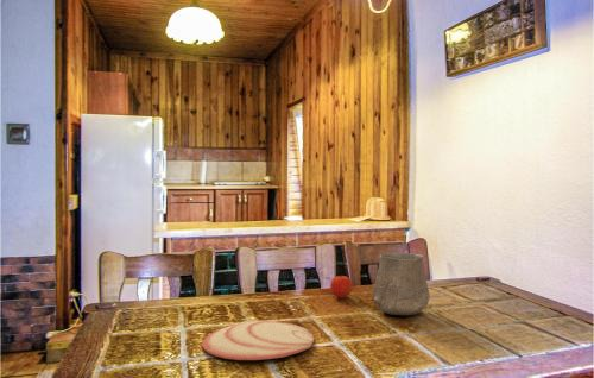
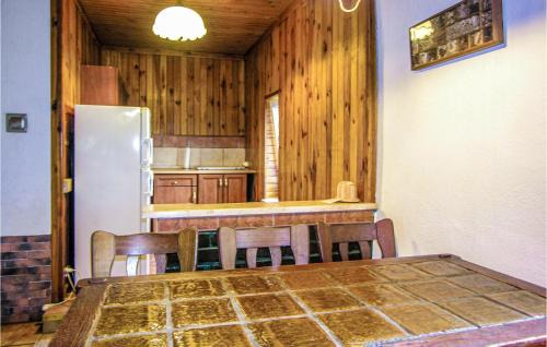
- plate (258, 334)
- apple (341, 285)
- ceramic cup (402, 284)
